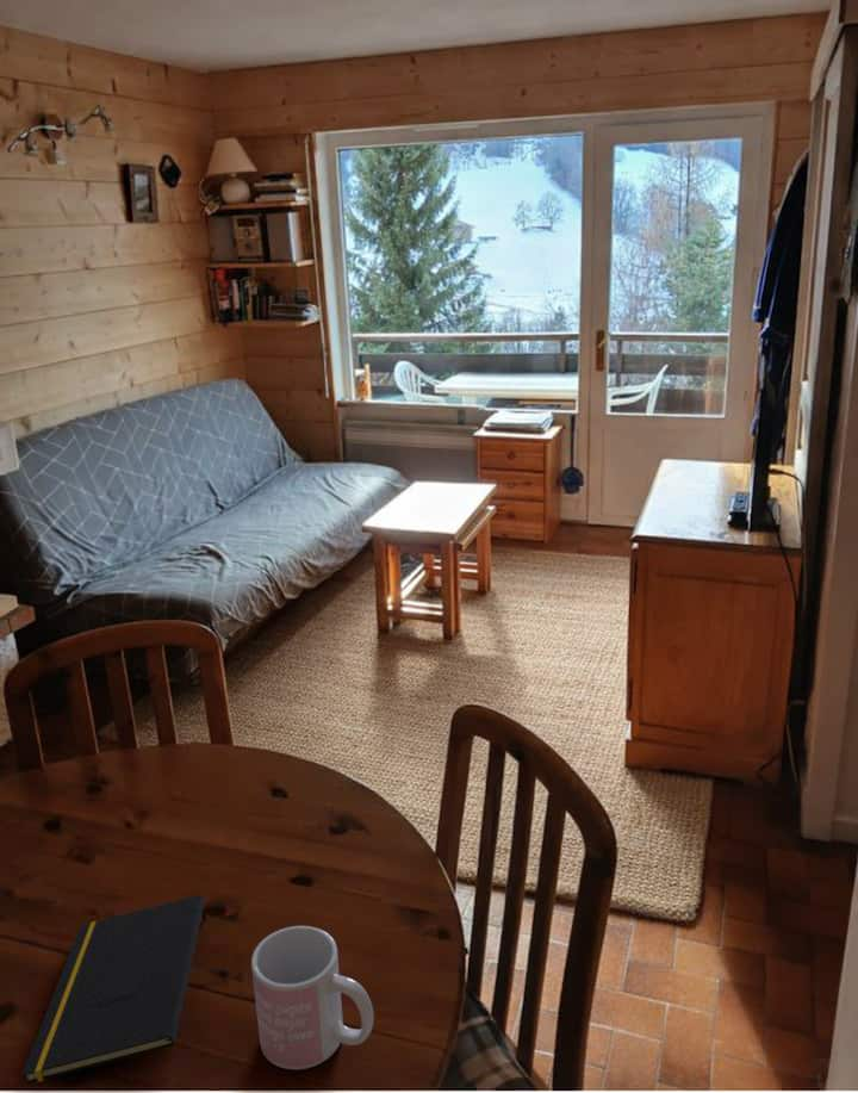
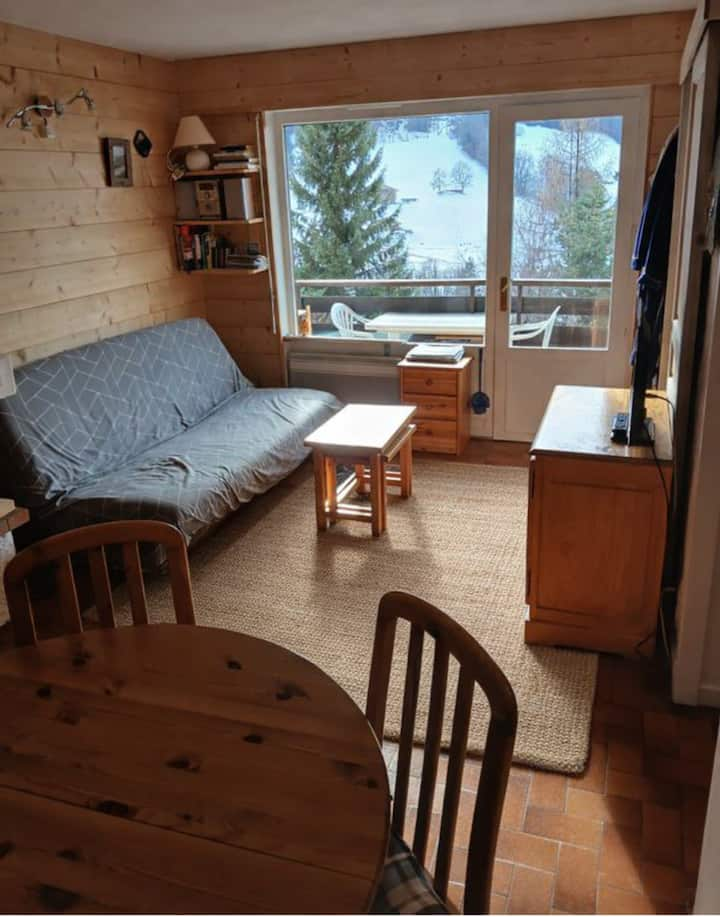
- notepad (123, 980)
- mug (311, 999)
